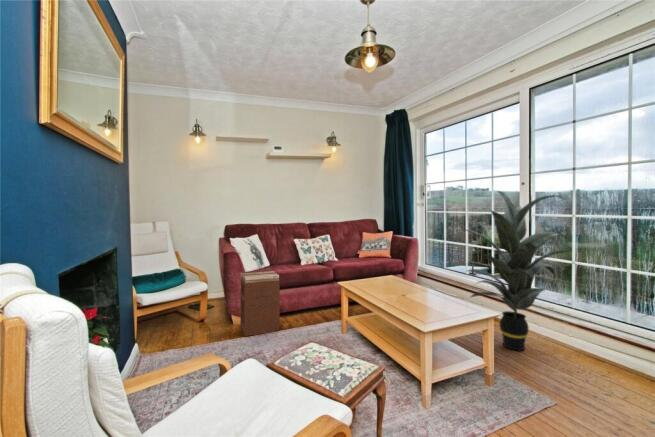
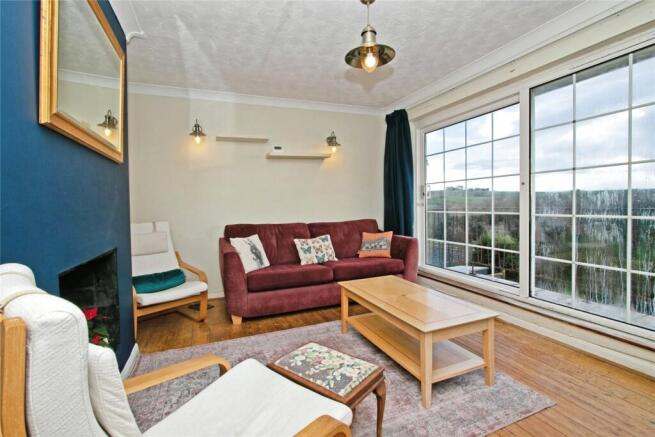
- indoor plant (511, 266)
- nightstand (259, 300)
